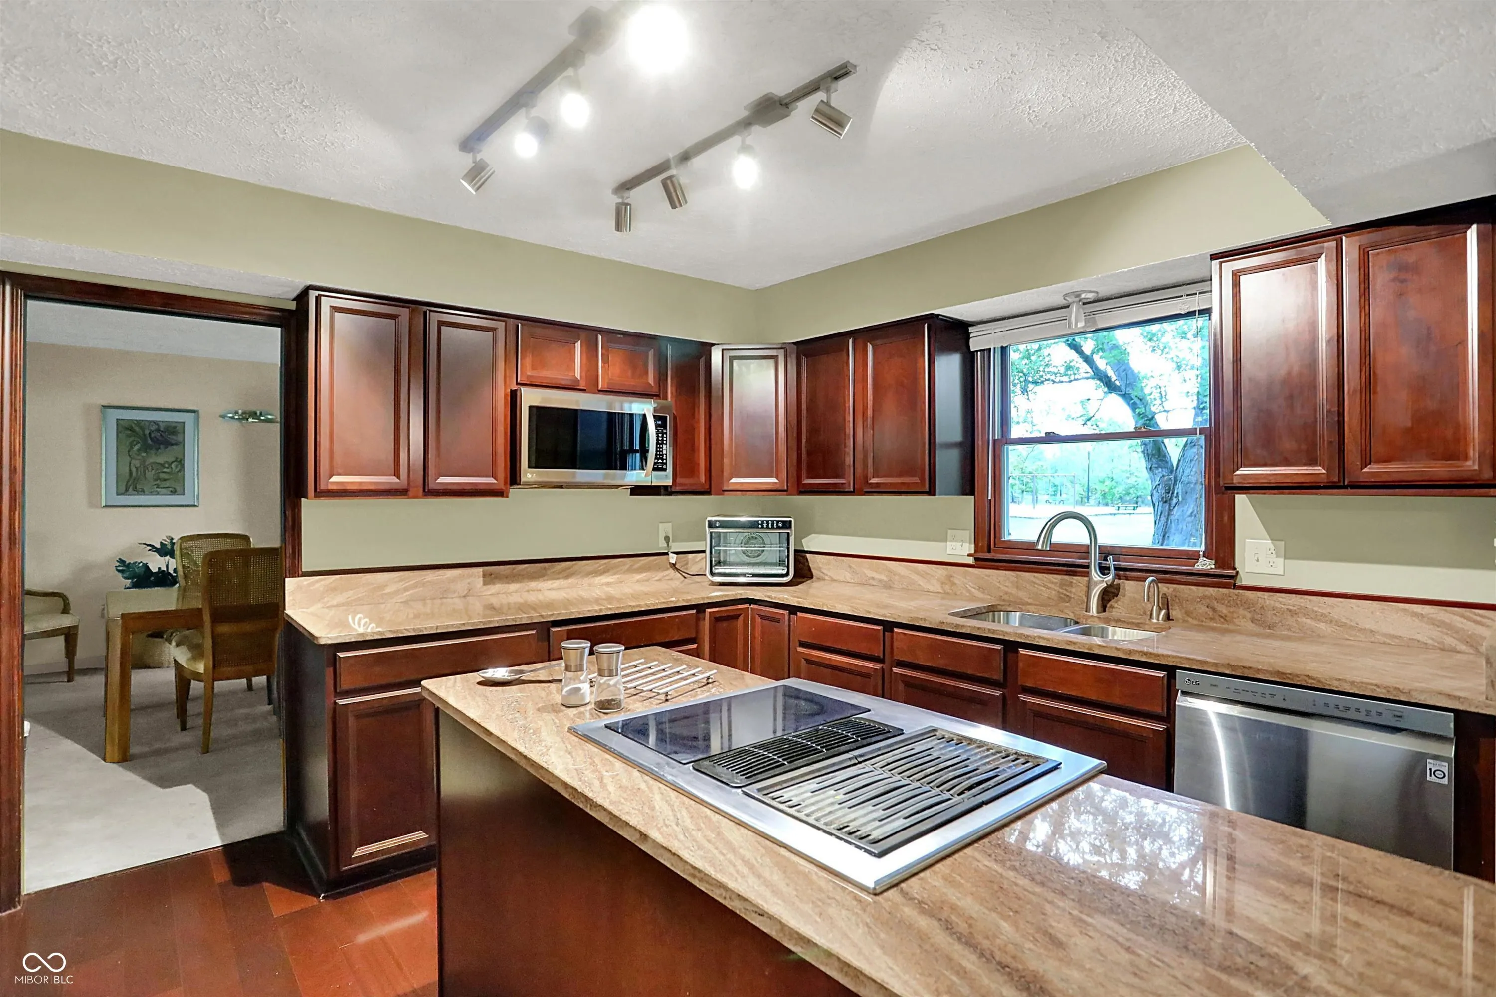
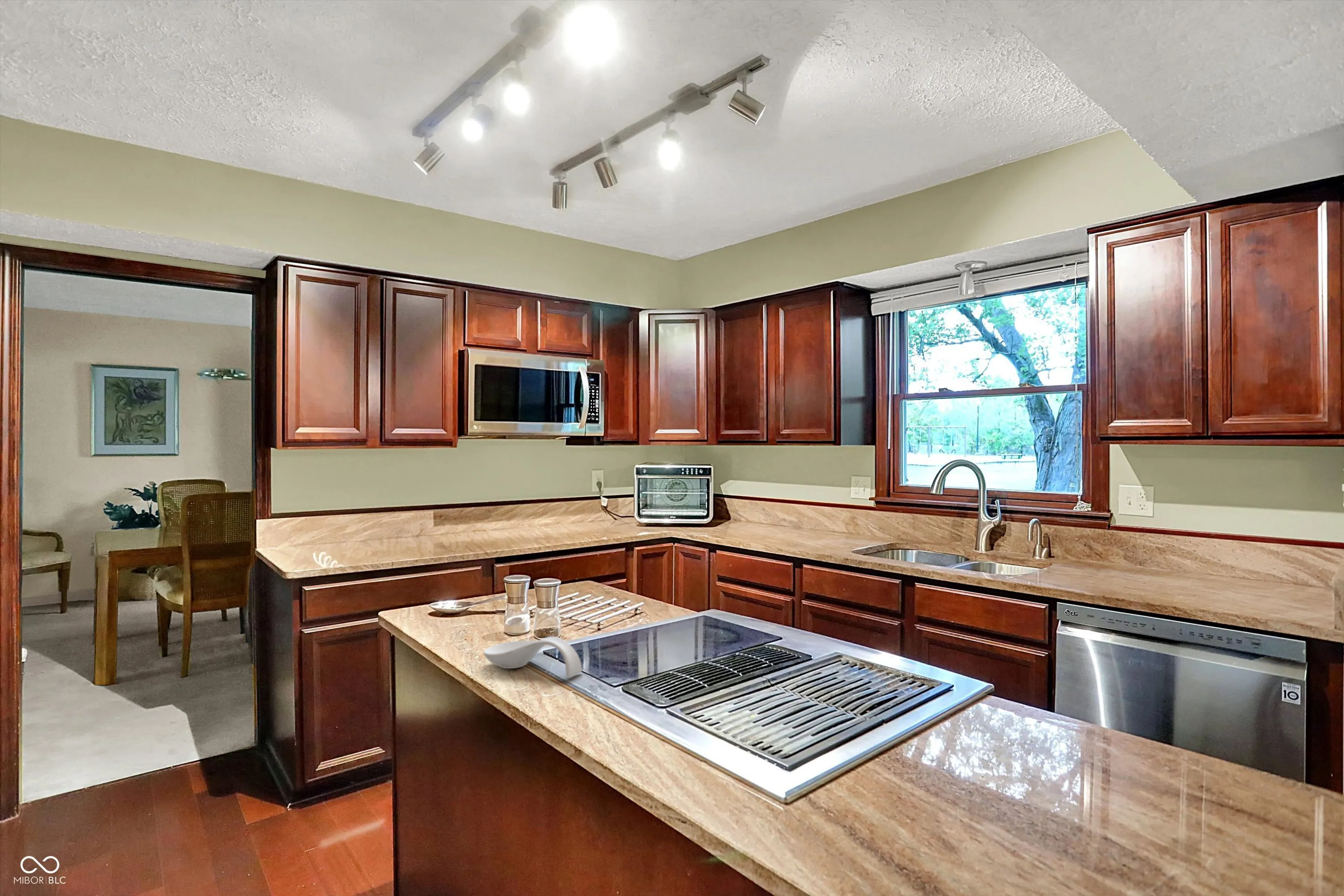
+ spoon rest (532, 651)
